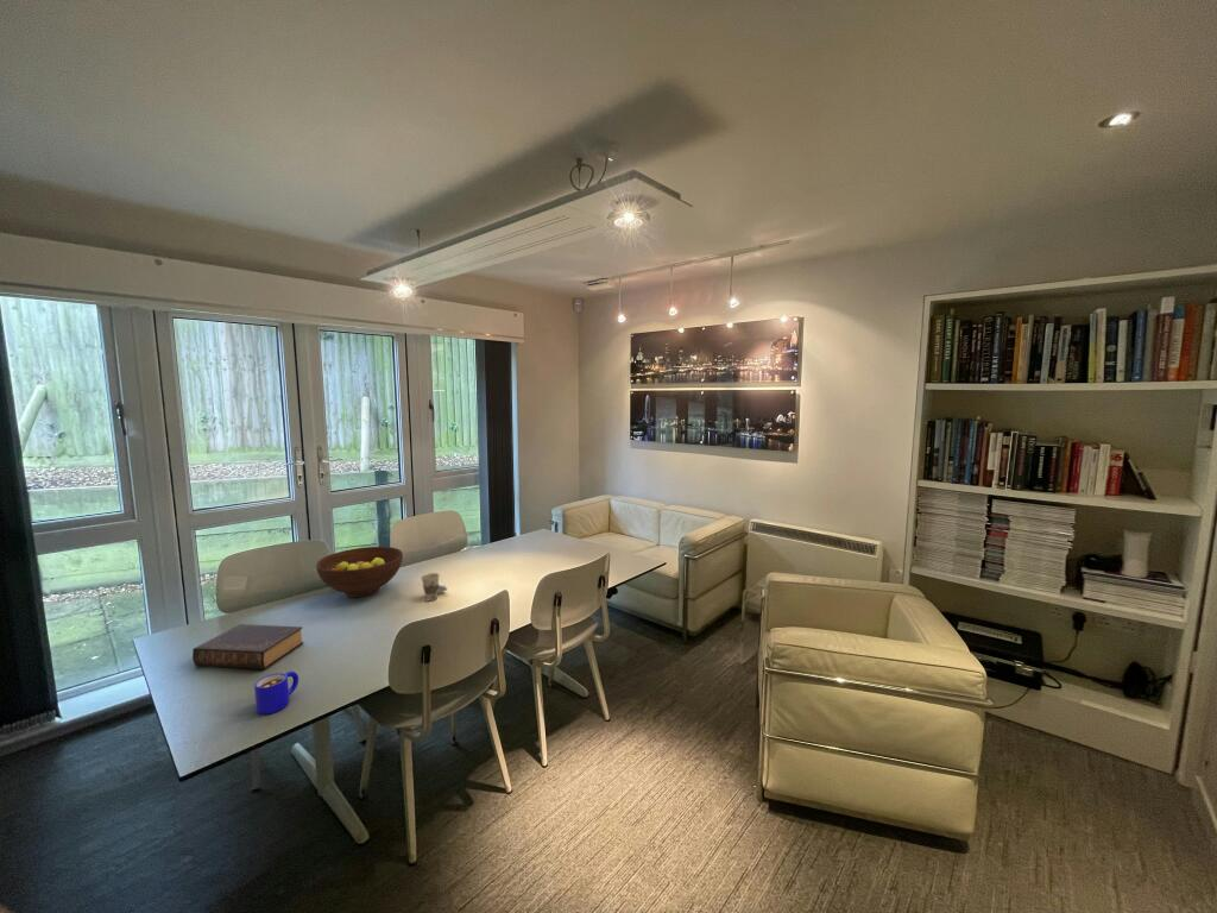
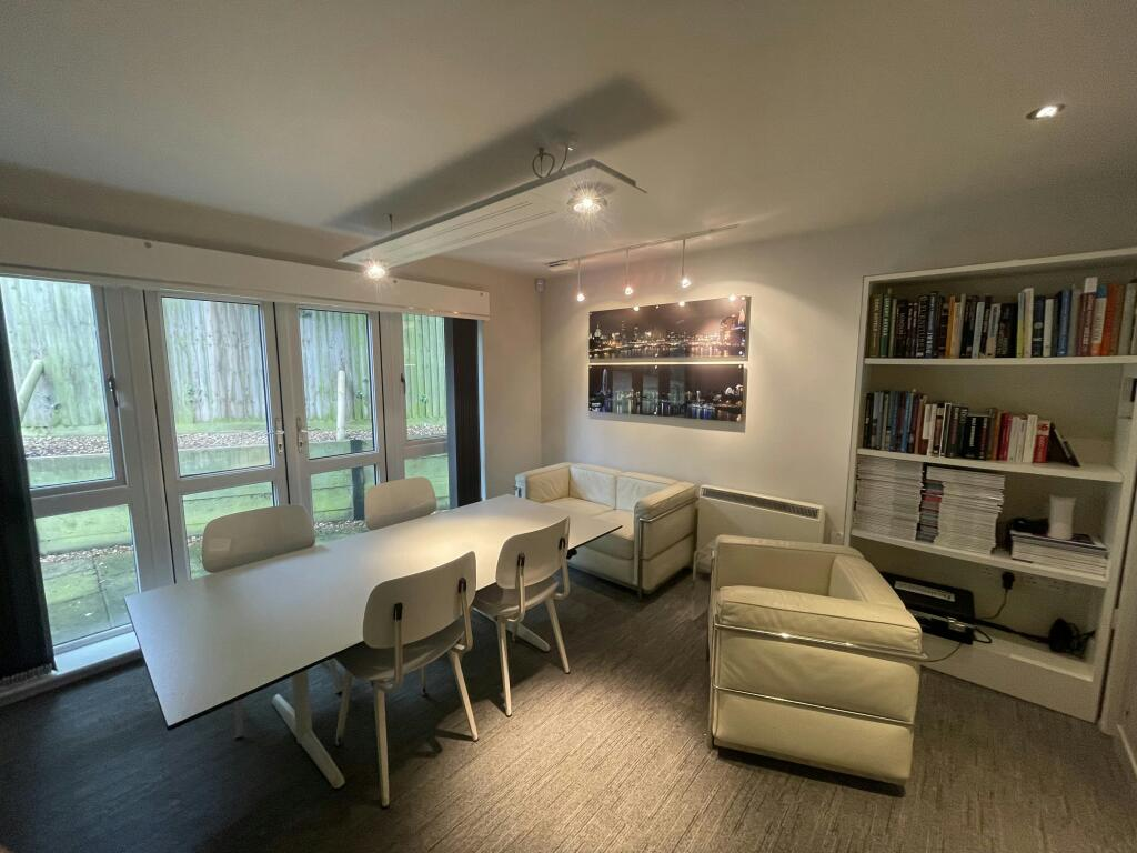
- cup (434, 585)
- mug (278, 688)
- fruit bowl (361, 574)
- book (250, 646)
